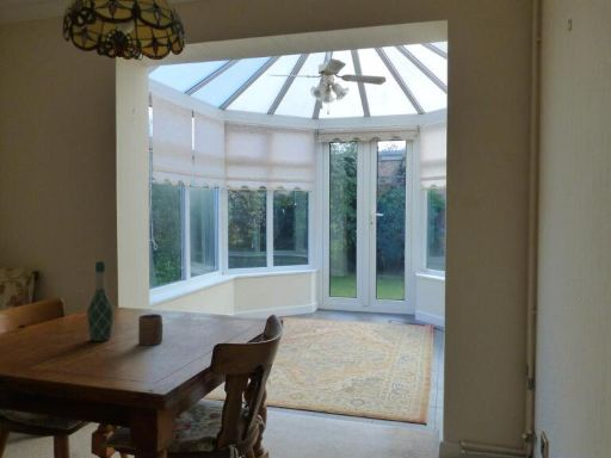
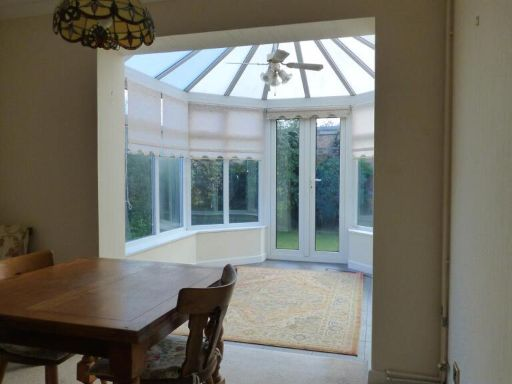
- wine bottle (100, 299)
- cup (150, 329)
